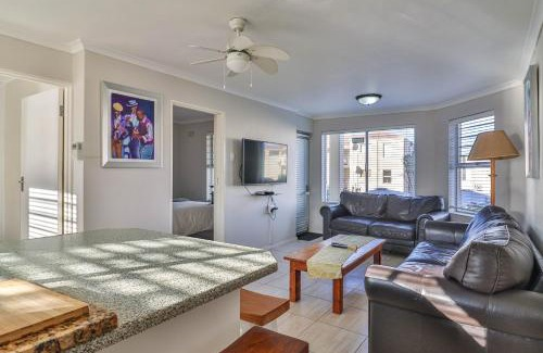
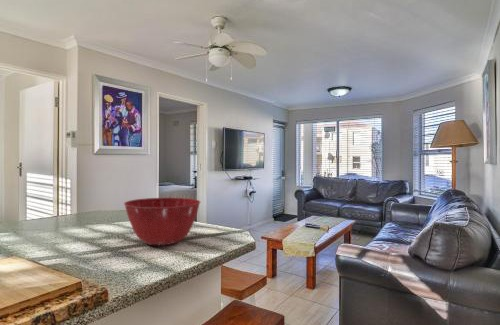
+ mixing bowl (163, 221)
